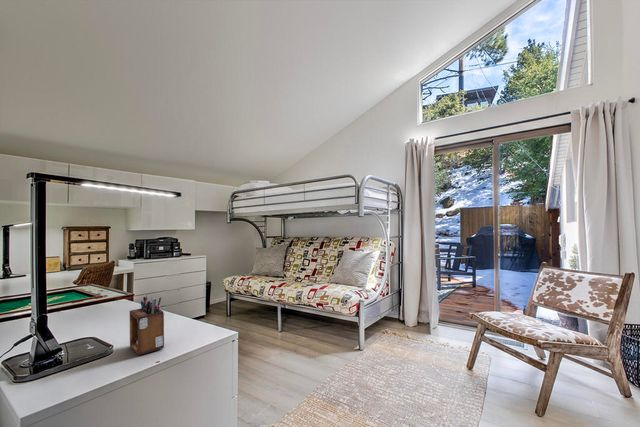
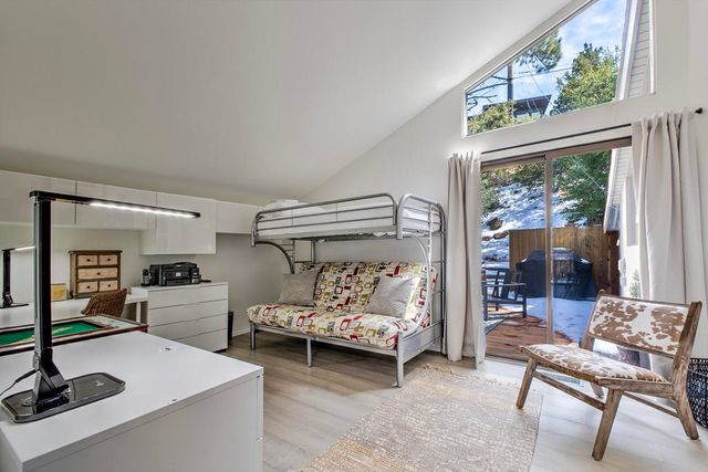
- desk organizer (146, 322)
